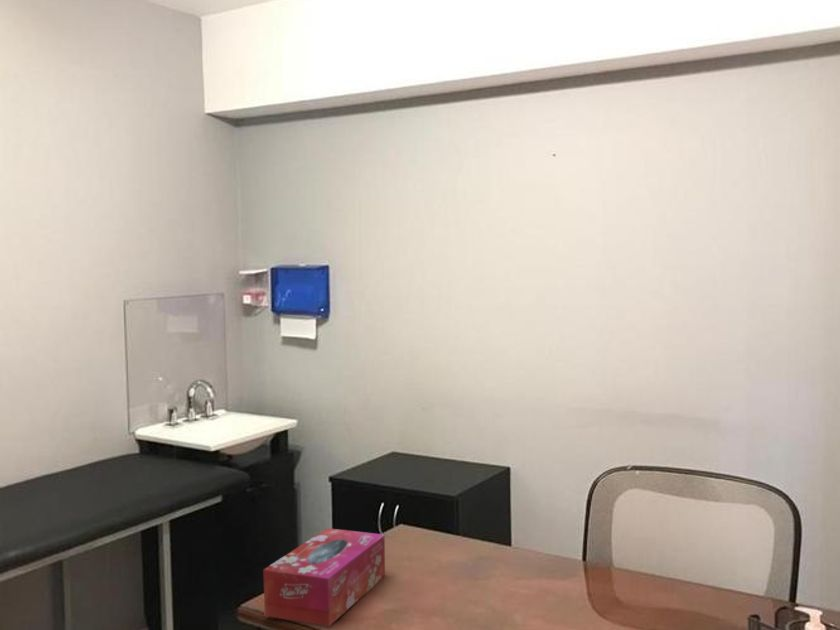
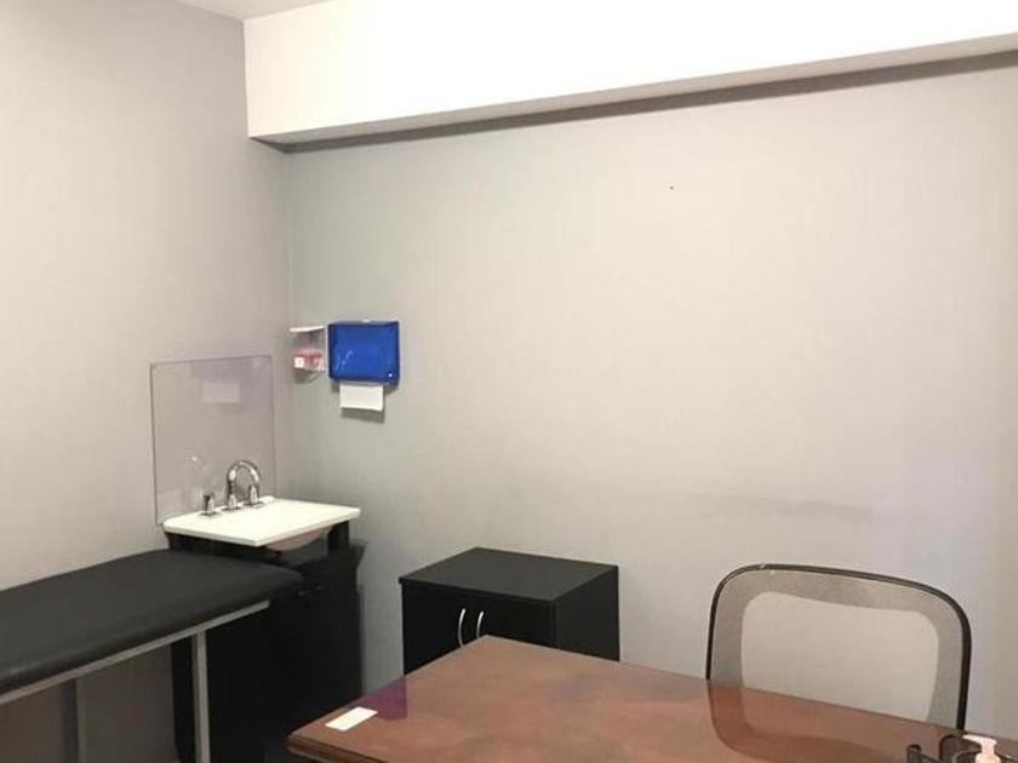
- tissue box (328, 572)
